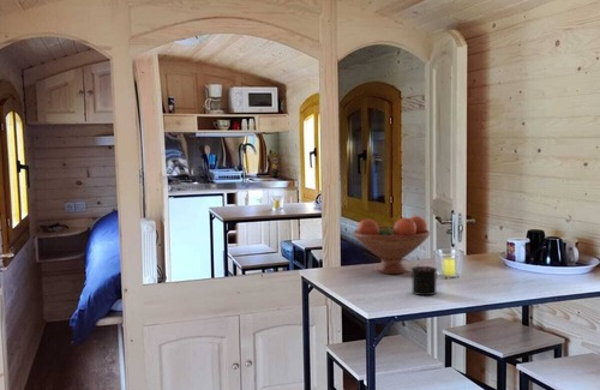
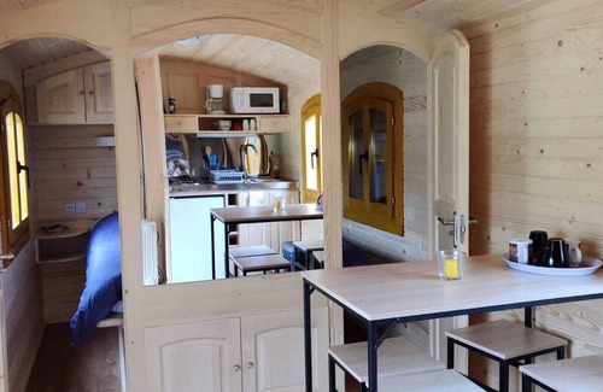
- fruit bowl (391, 244)
- candle (424, 275)
